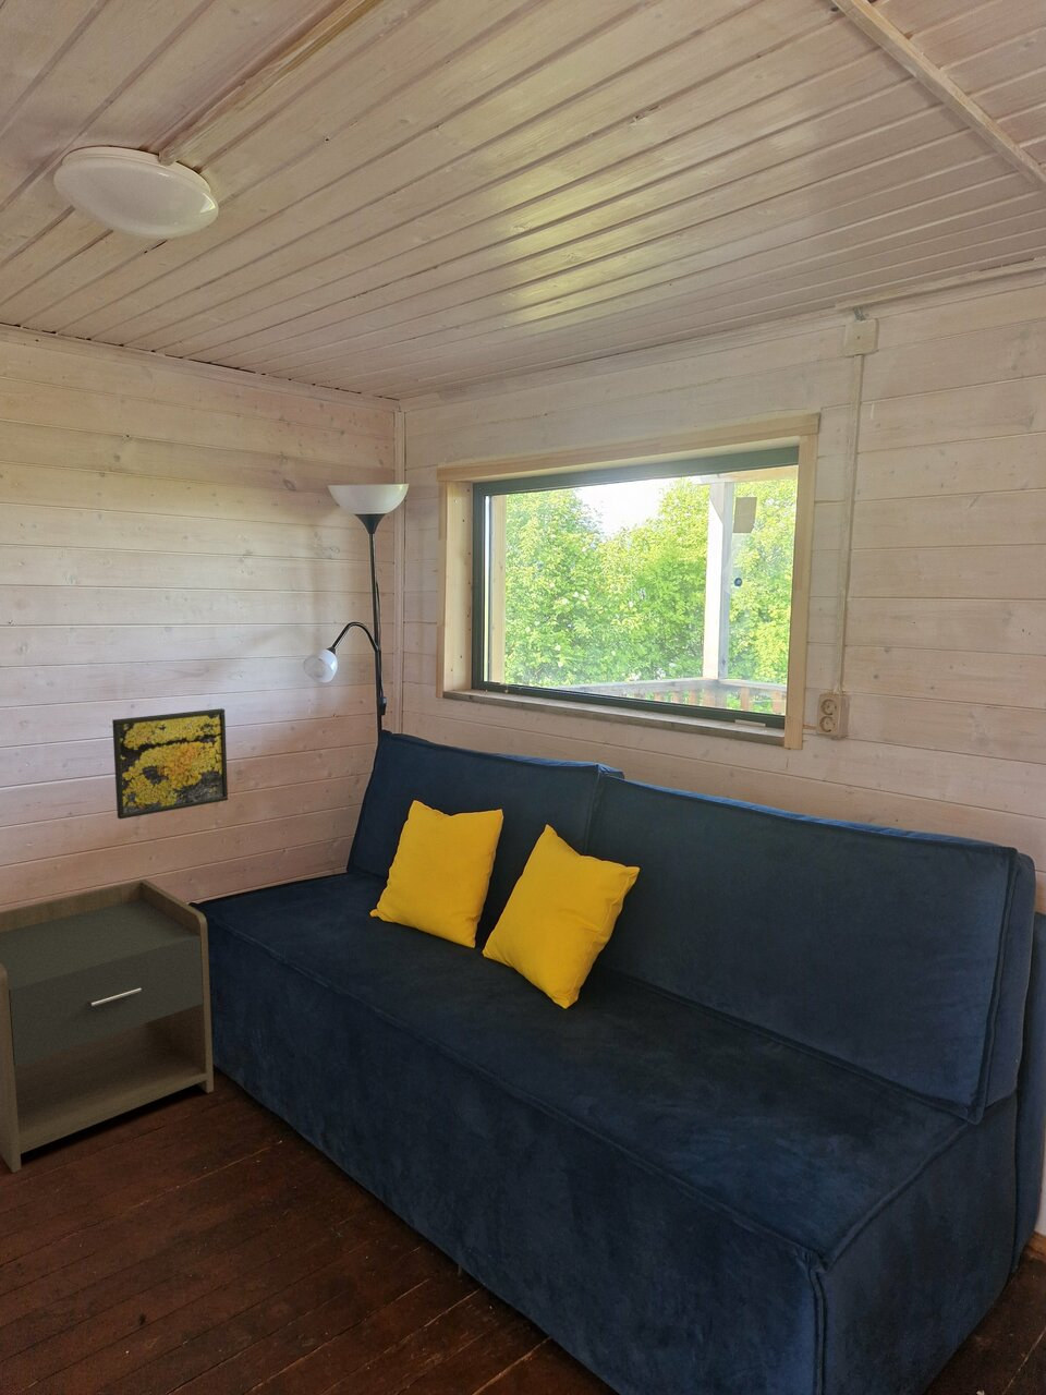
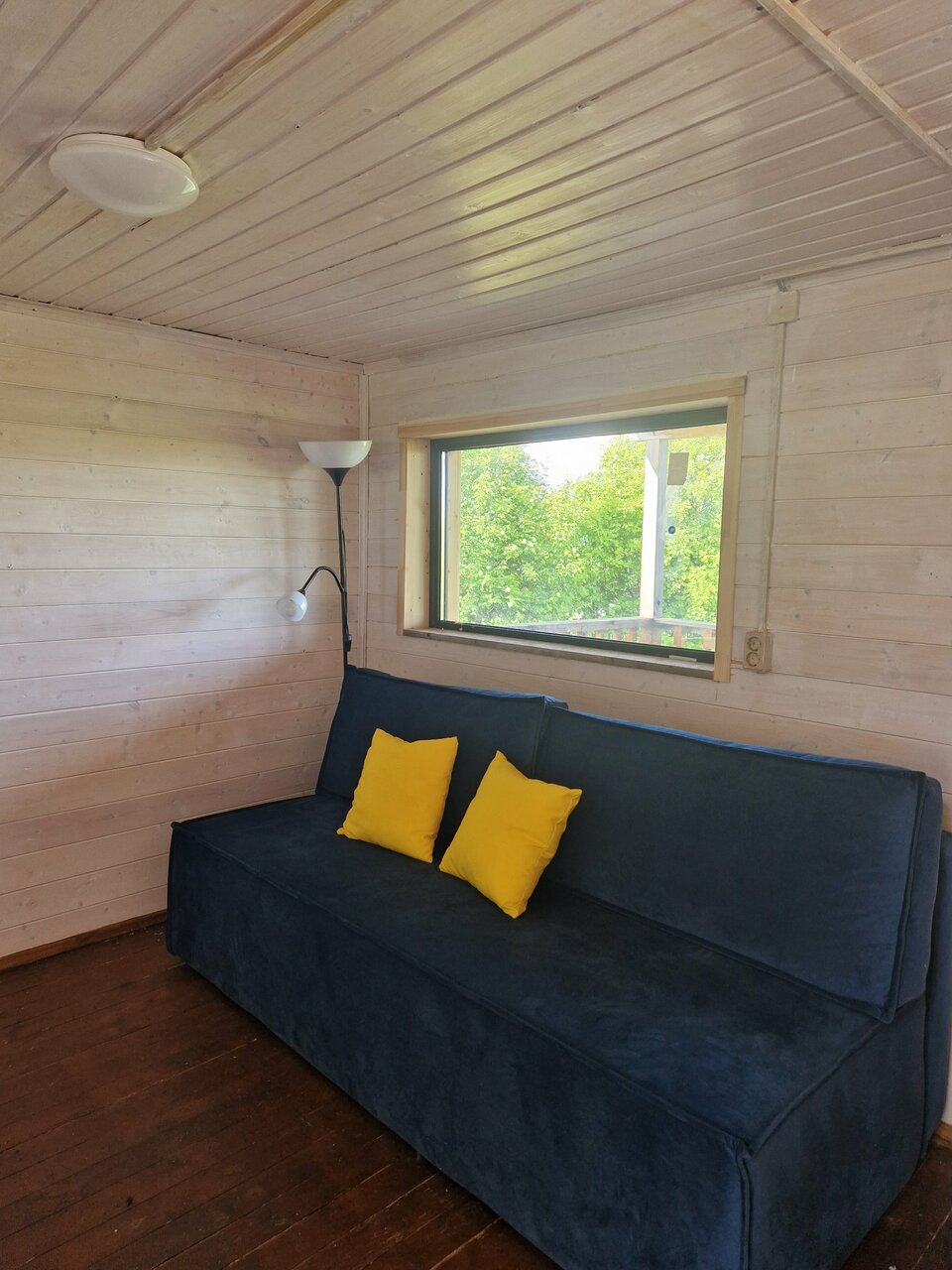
- nightstand (87, 1011)
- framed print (173, 762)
